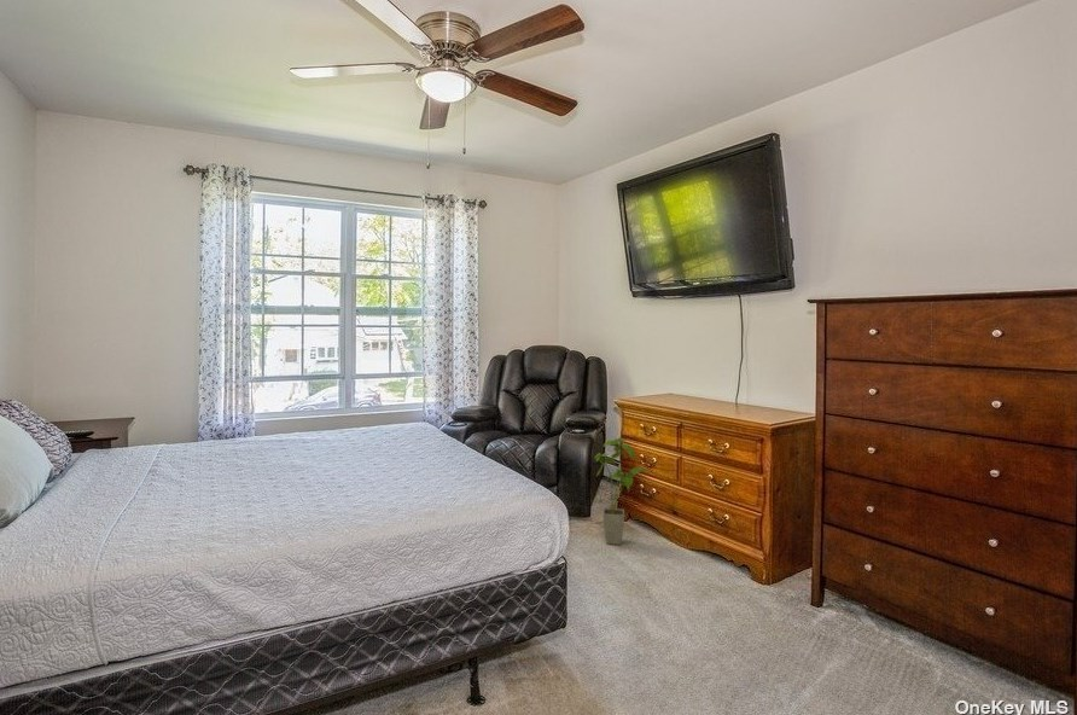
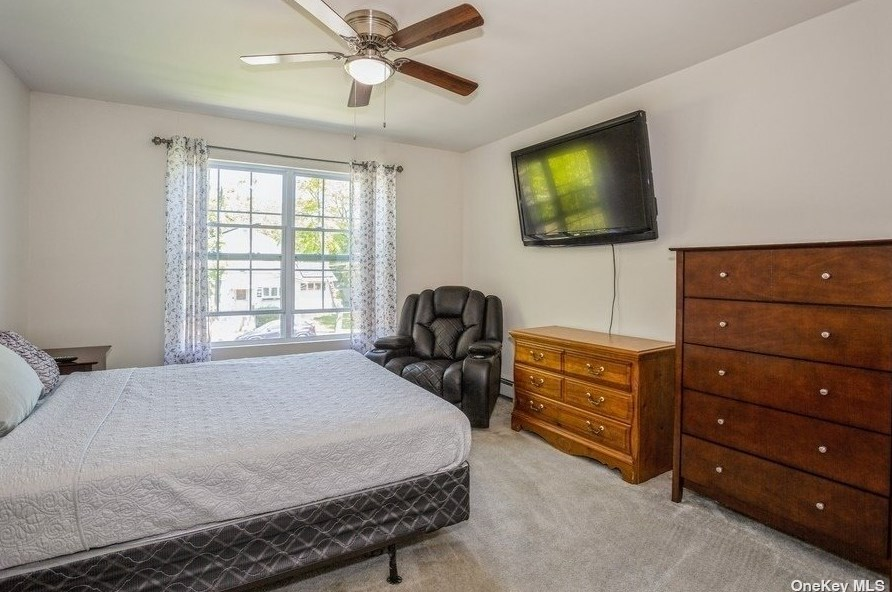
- house plant (621, 490)
